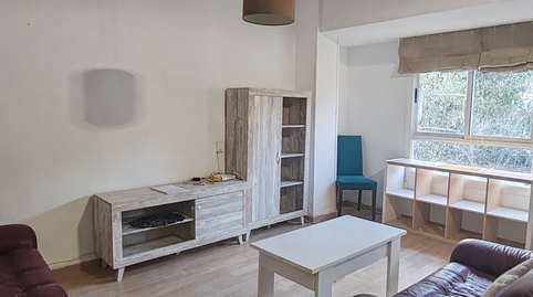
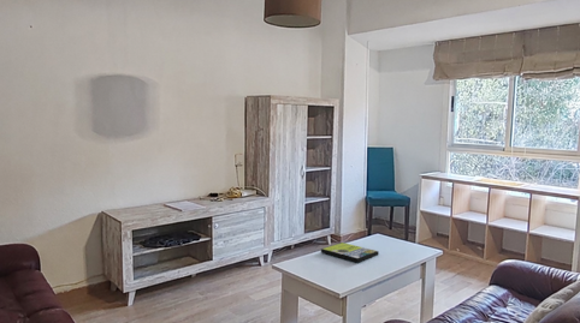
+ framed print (349, 251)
